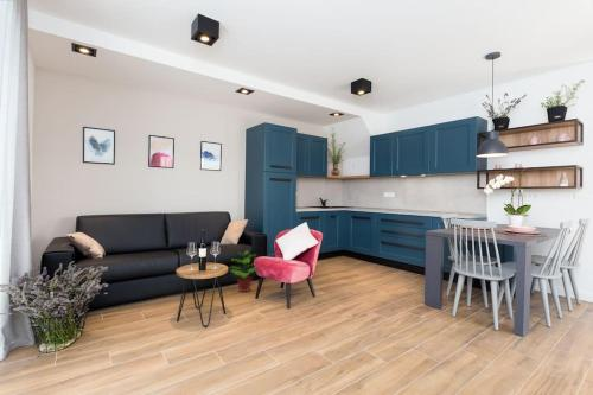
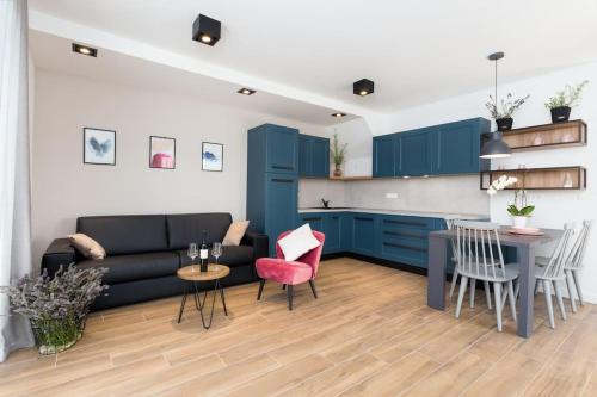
- potted plant (243, 269)
